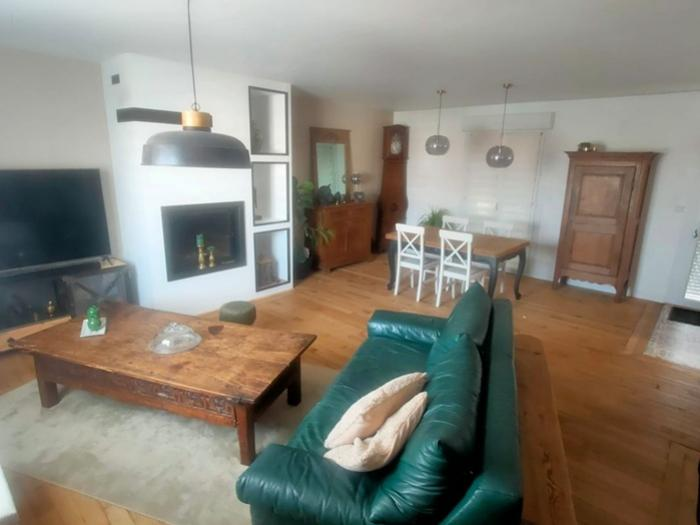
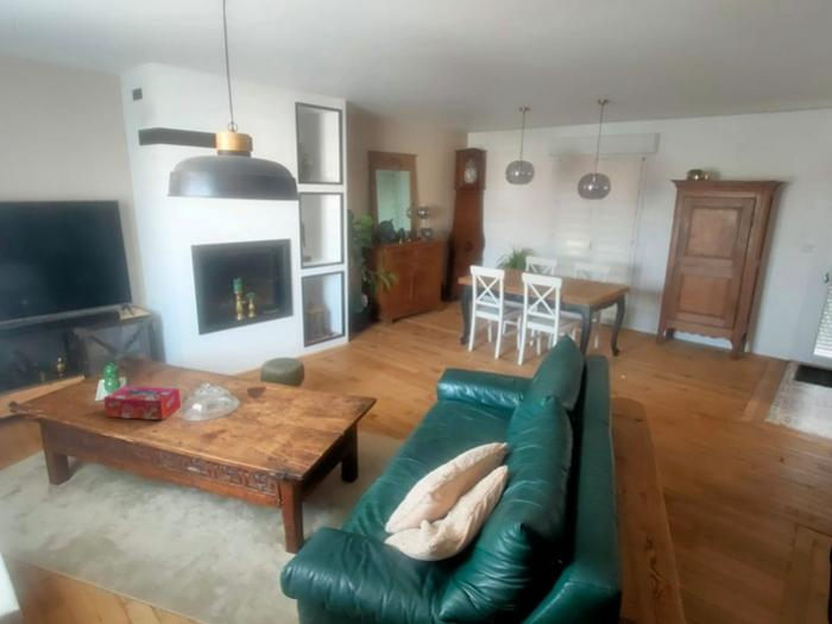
+ tissue box (143, 402)
